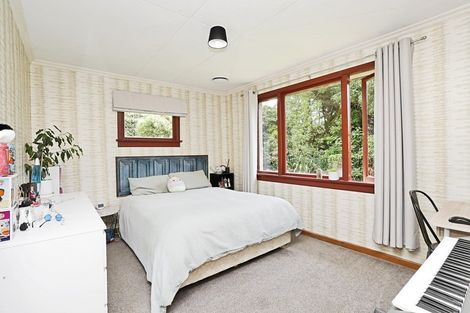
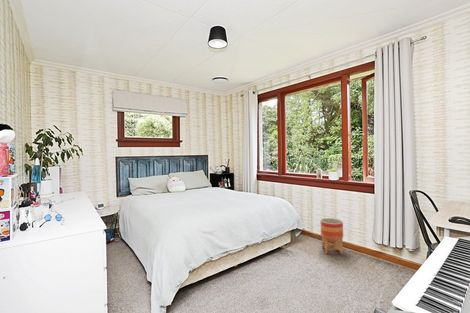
+ planter (331, 235)
